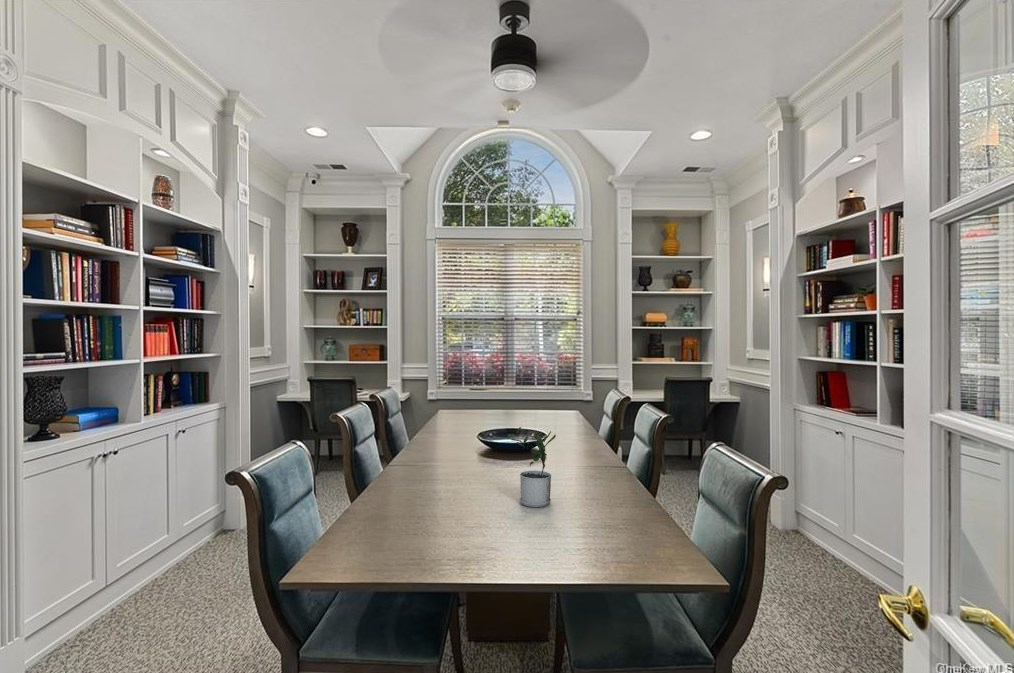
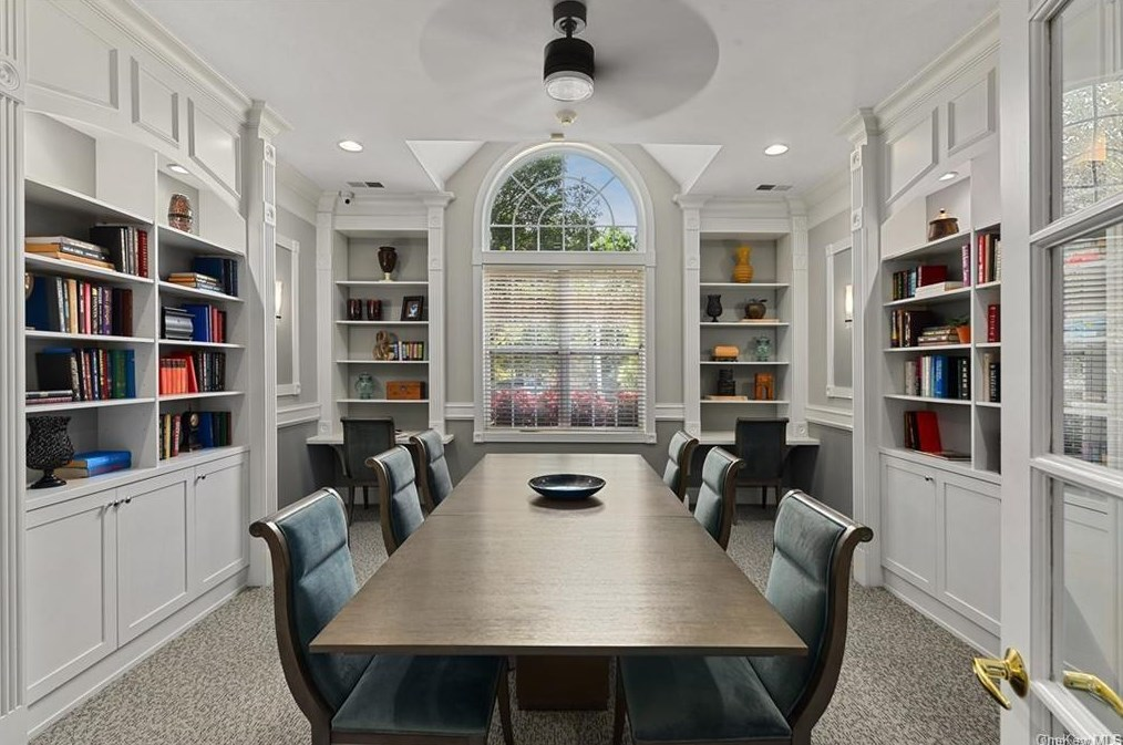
- potted plant (530, 466)
